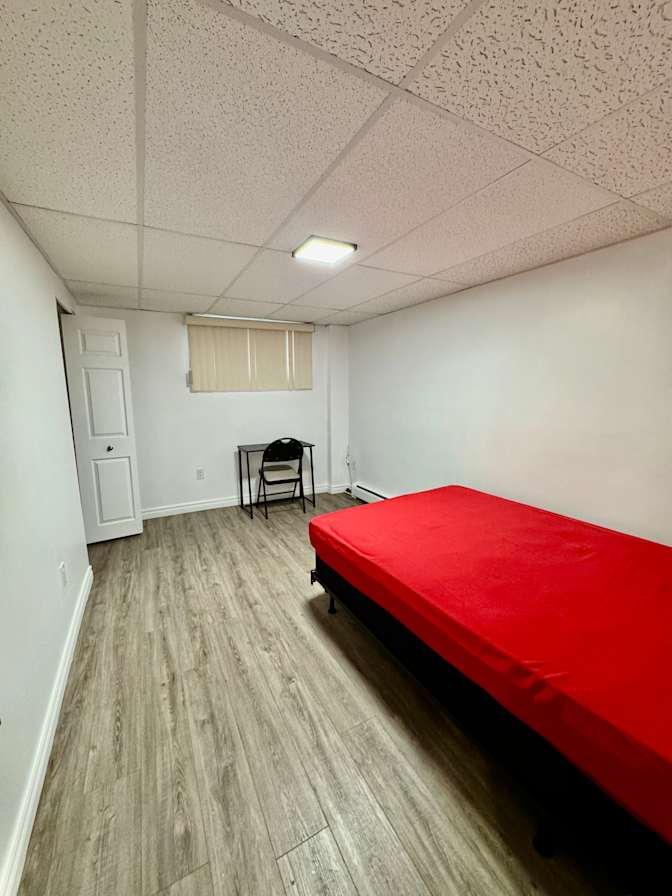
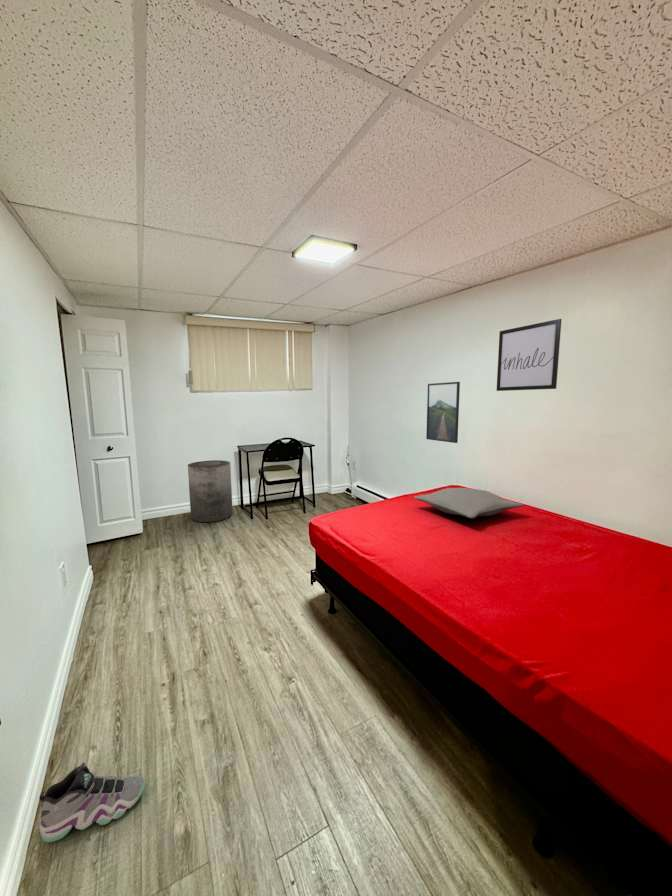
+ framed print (442, 412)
+ wall art (526, 358)
+ trash can (210, 489)
+ pillow (466, 501)
+ sneaker (93, 787)
